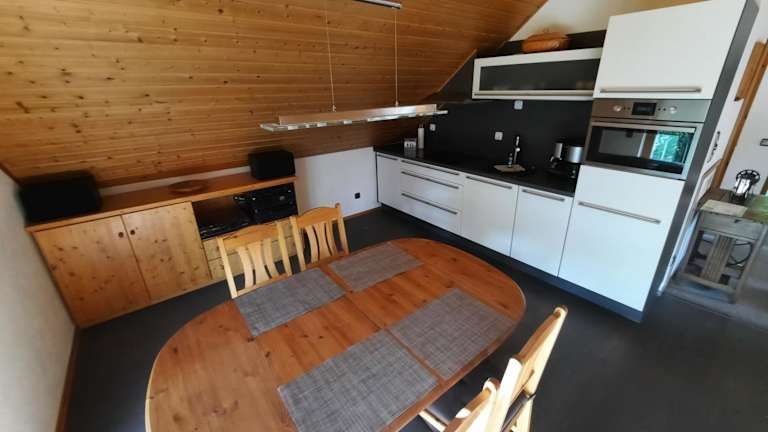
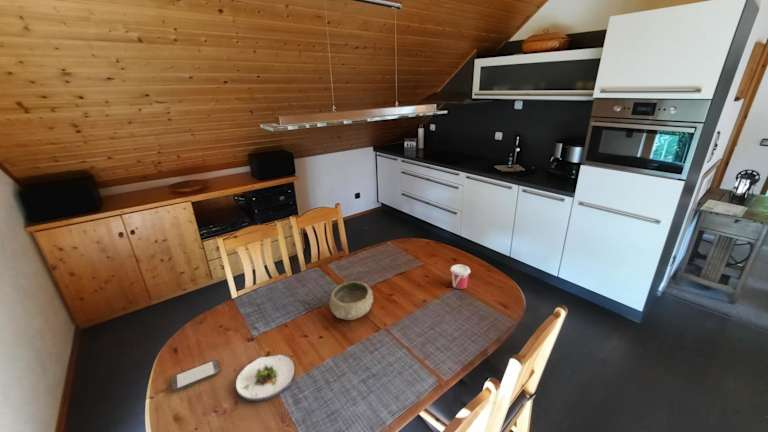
+ salad plate (265, 373)
+ smartphone (196, 375)
+ bowl (351, 300)
+ cup (459, 277)
